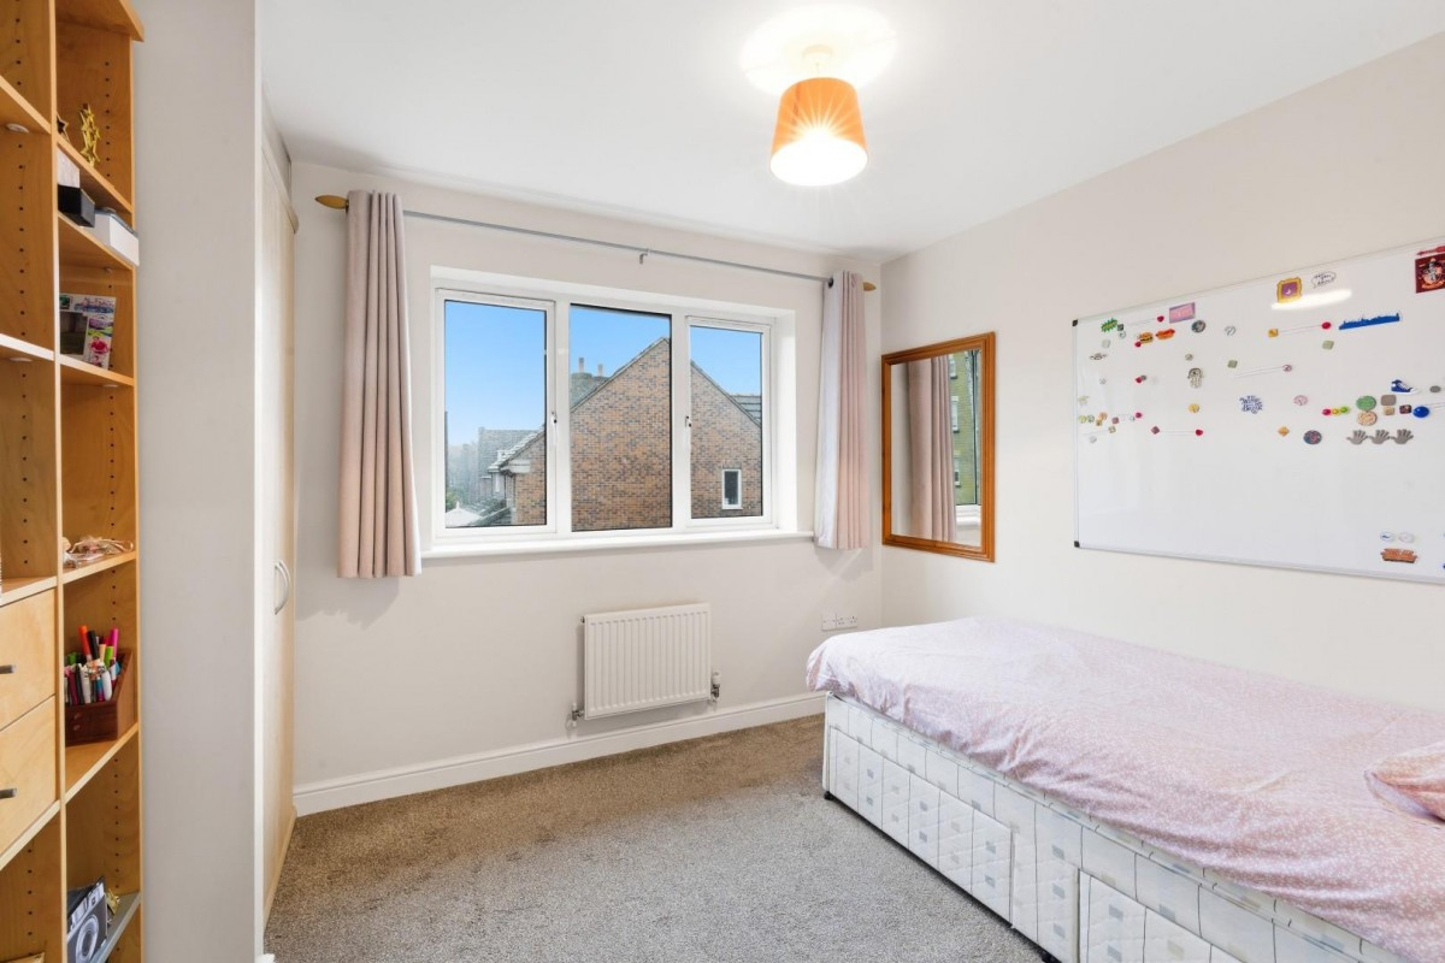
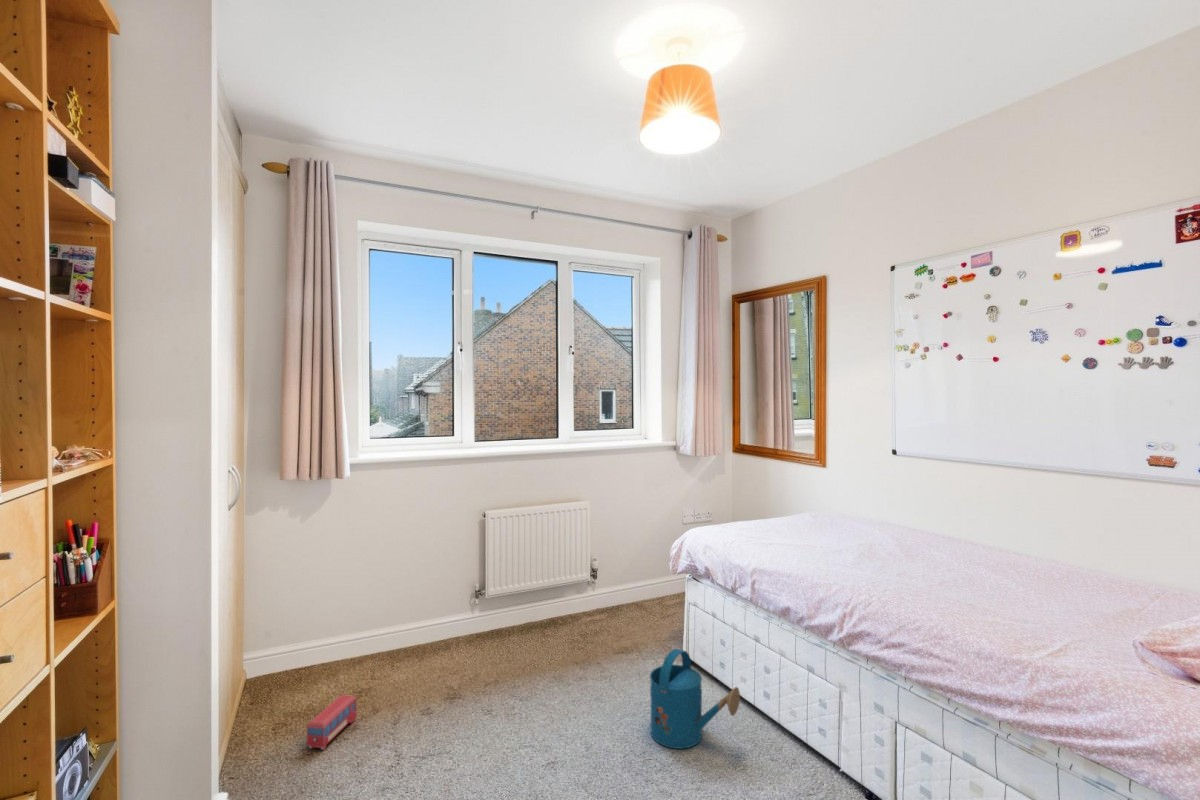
+ toy train (332, 721)
+ watering can (693, 698)
